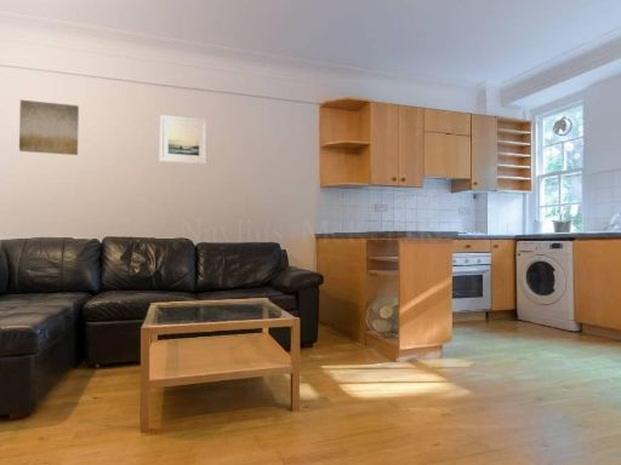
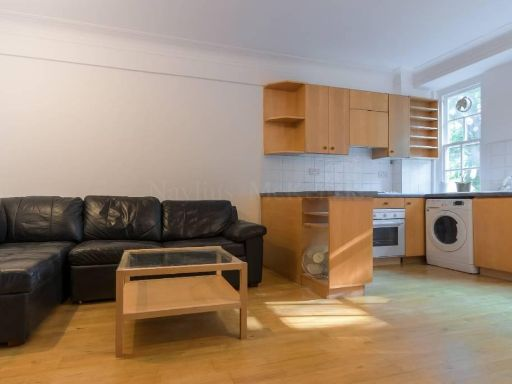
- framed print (183, 139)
- wall art (49, 127)
